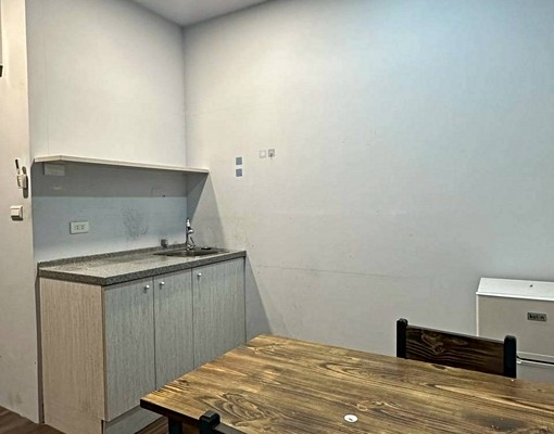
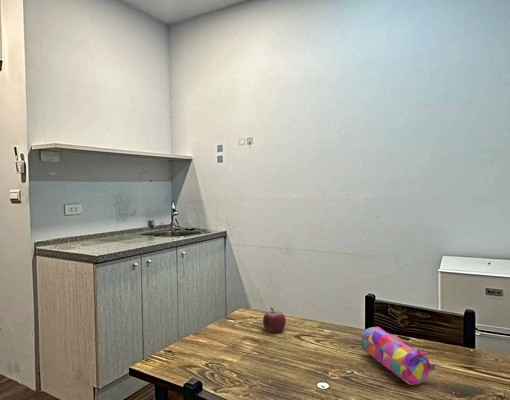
+ fruit (274, 319)
+ pencil case (394, 352)
